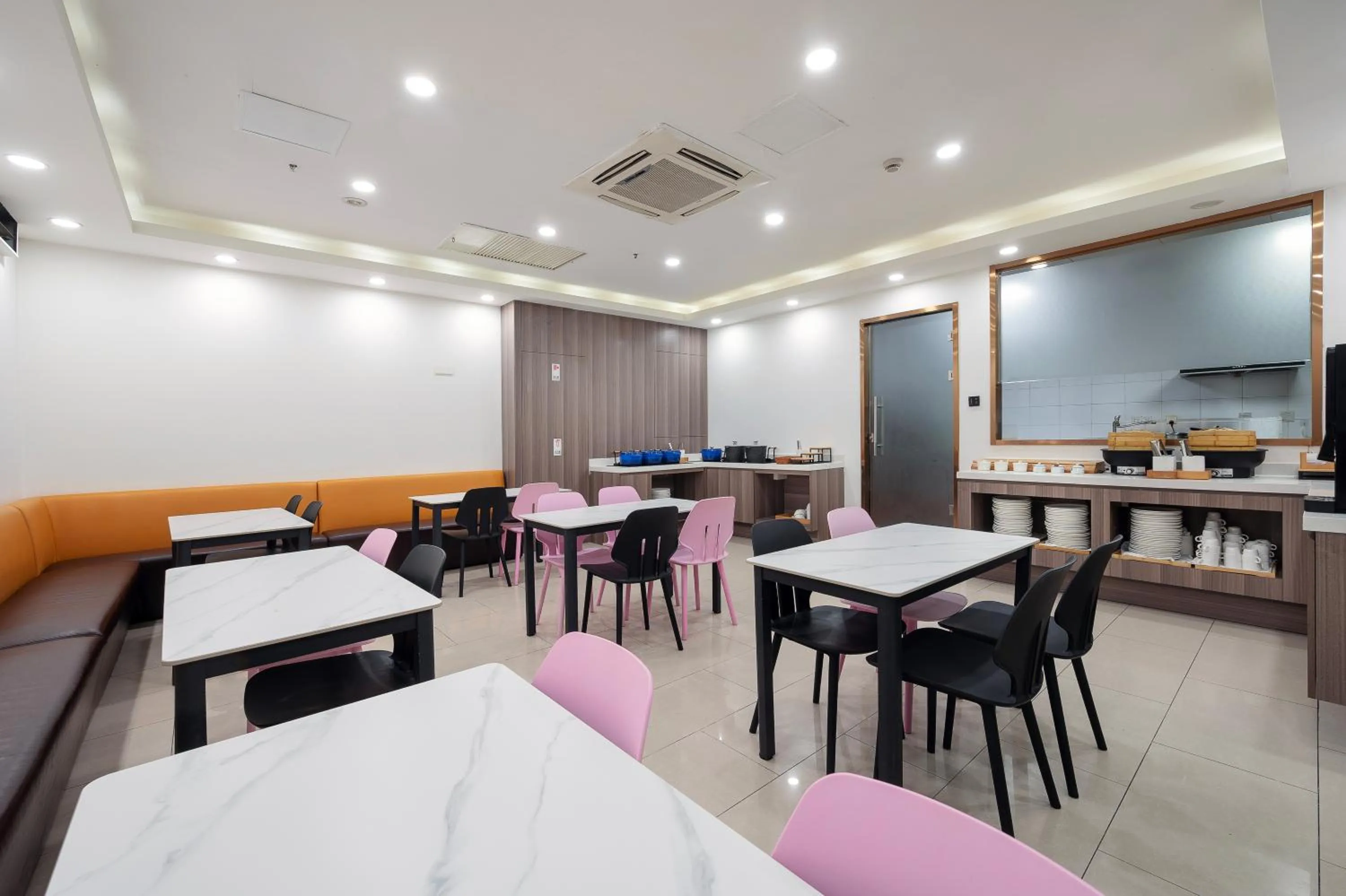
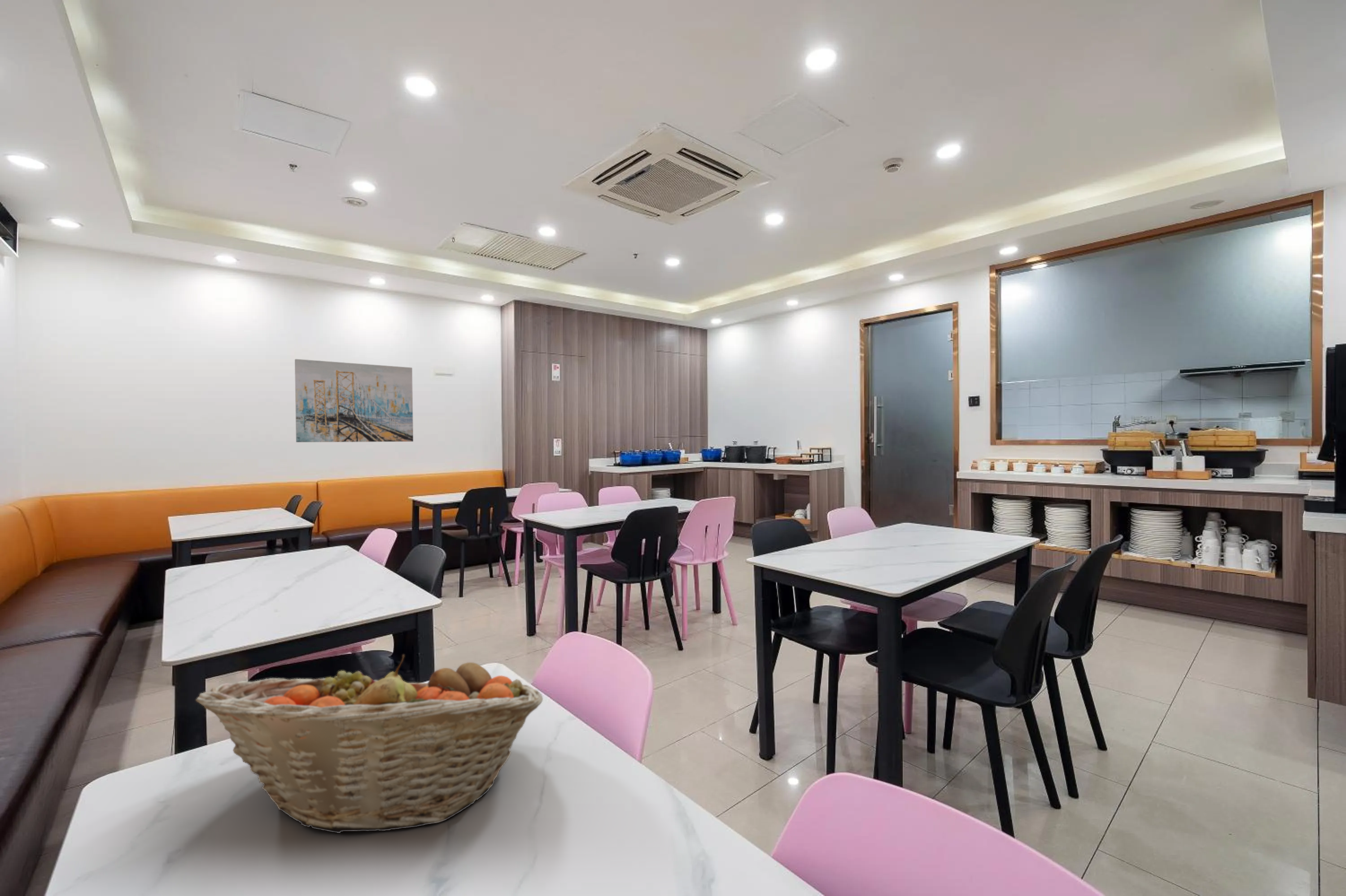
+ fruit basket (383, 718)
+ wall art (357, 403)
